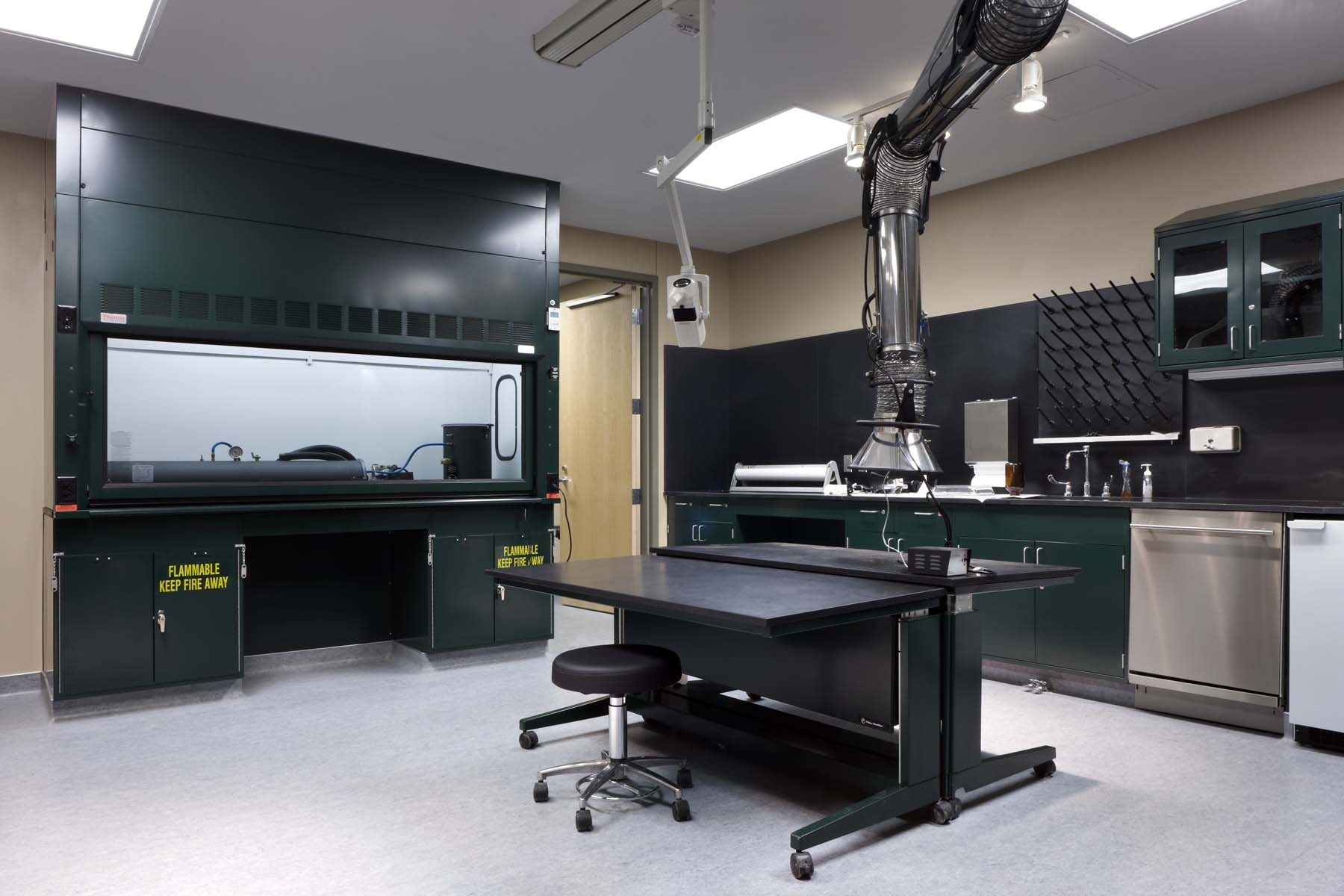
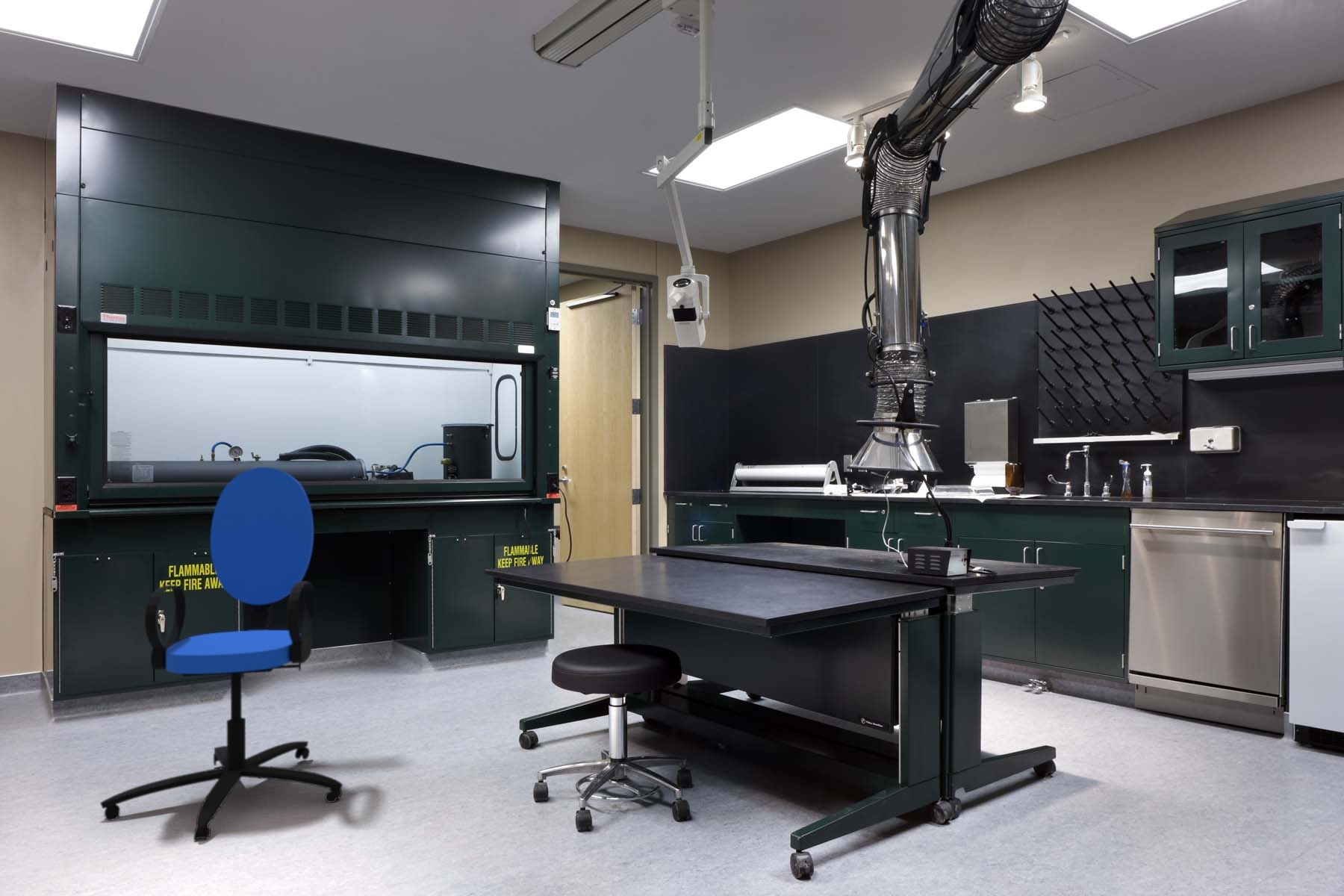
+ office chair (237, 632)
